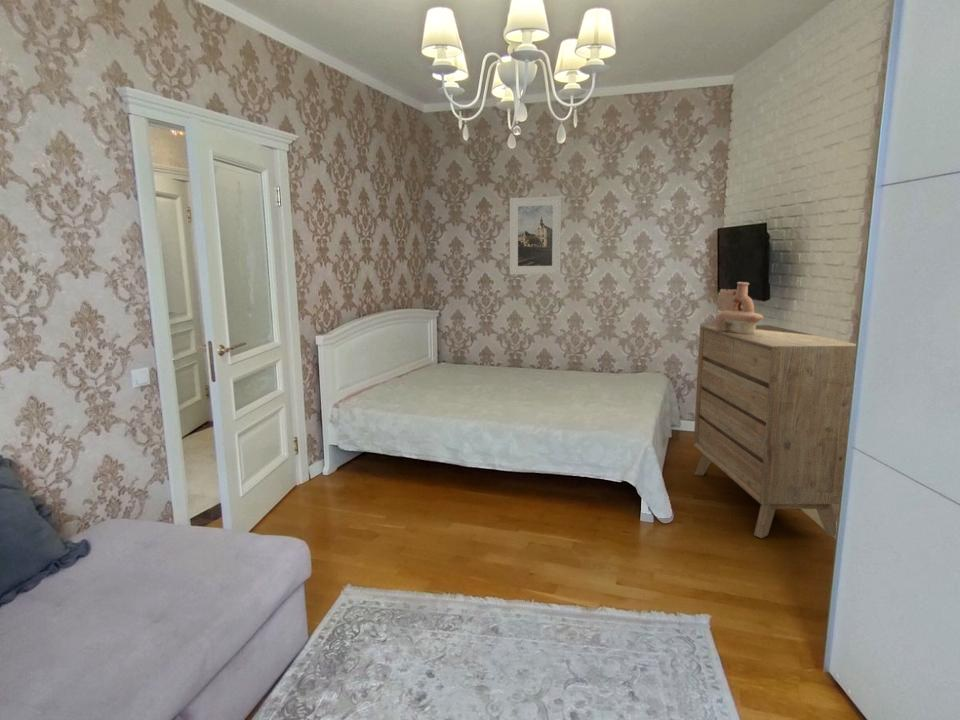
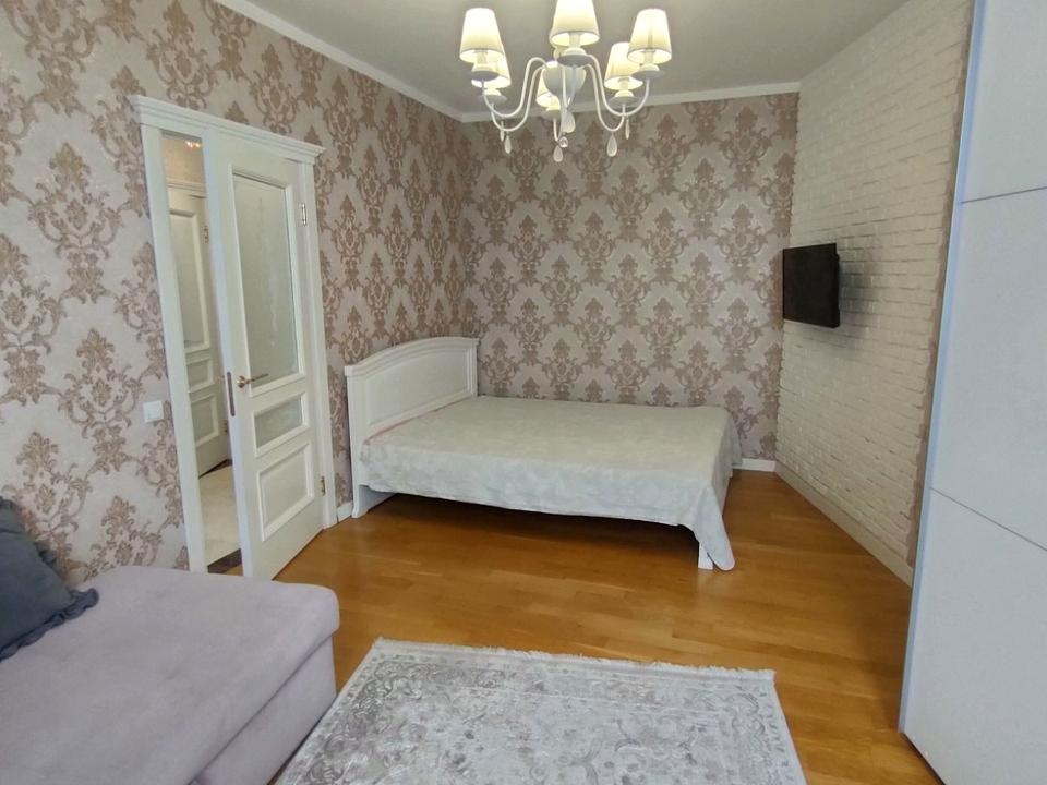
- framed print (535, 236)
- decorative vase (737, 306)
- dresser (763, 419)
